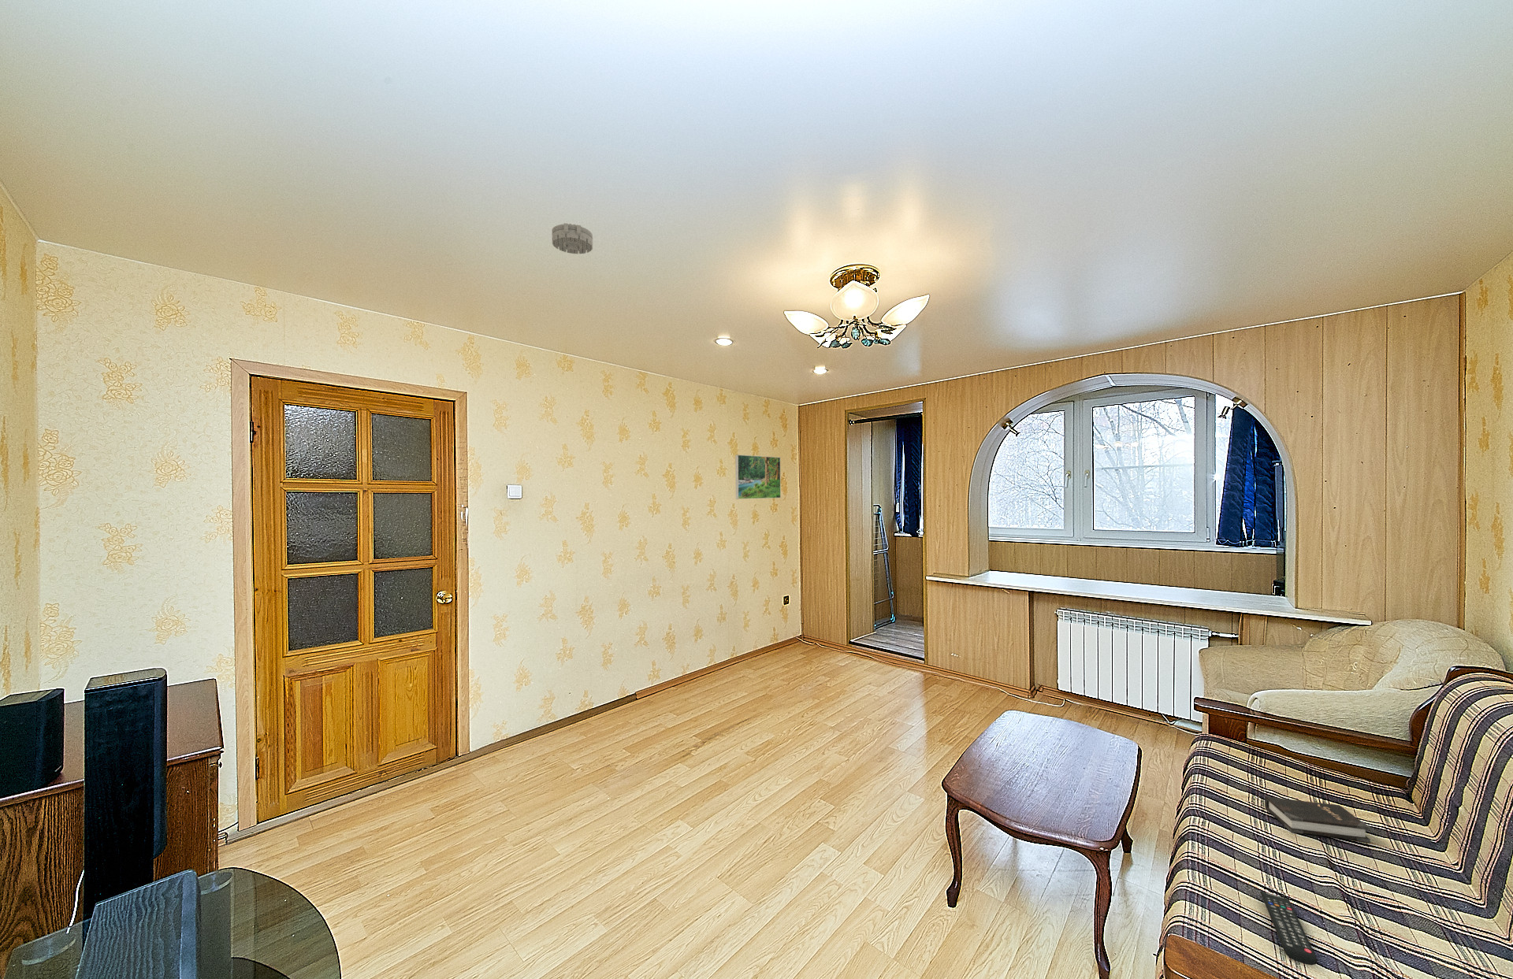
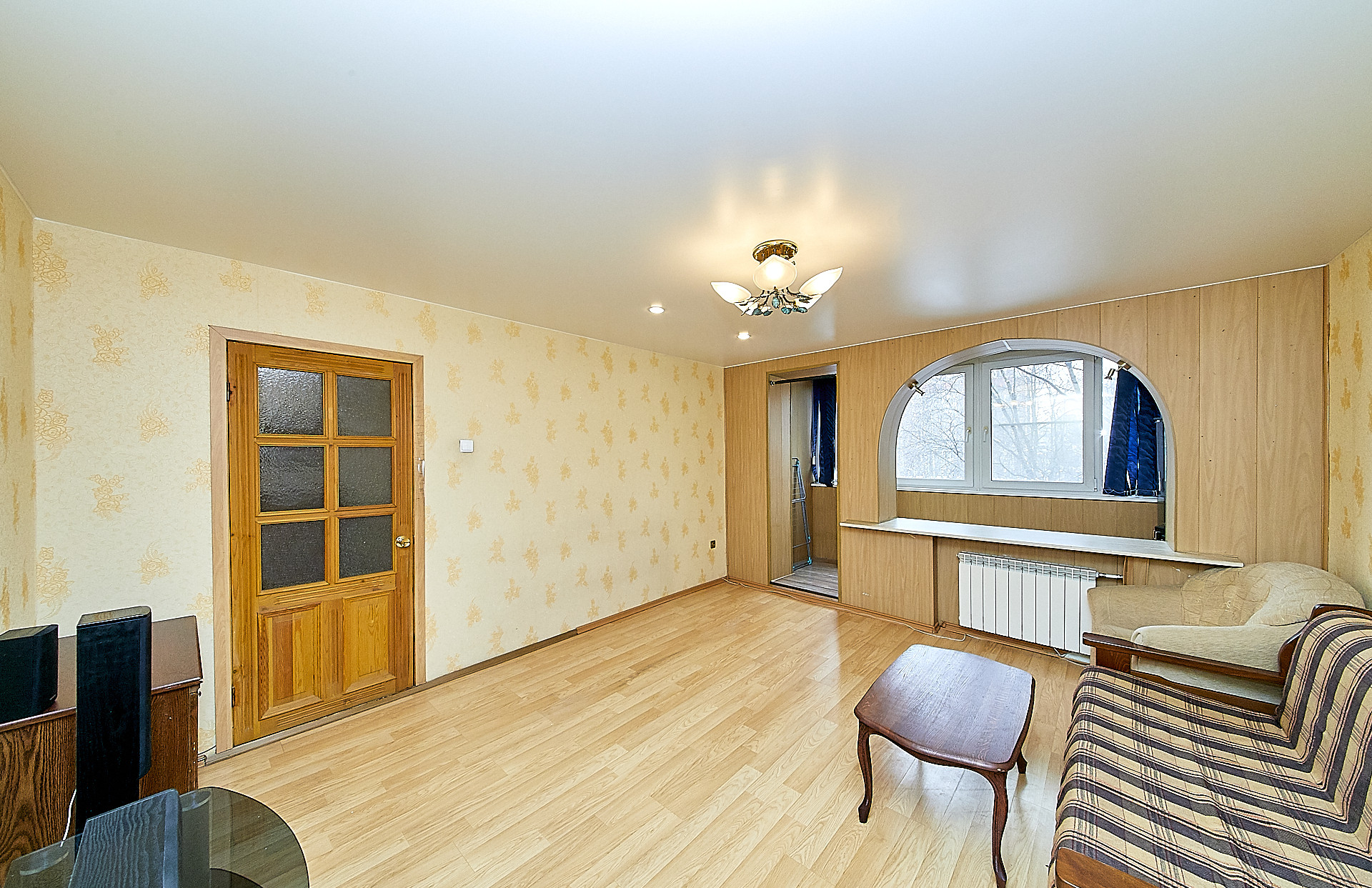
- smoke detector (572, 238)
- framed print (759, 477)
- hardback book (1315, 817)
- remote control (1286, 925)
